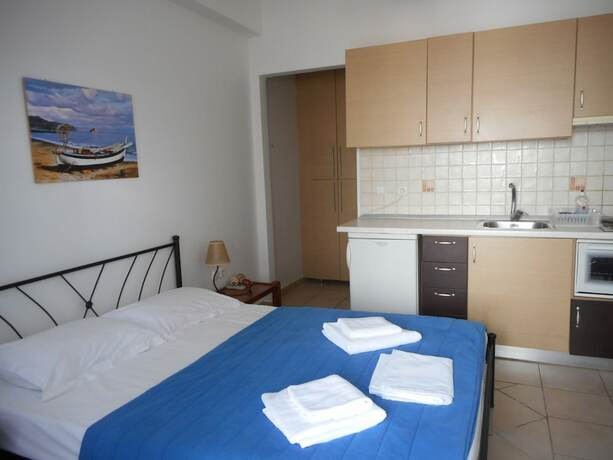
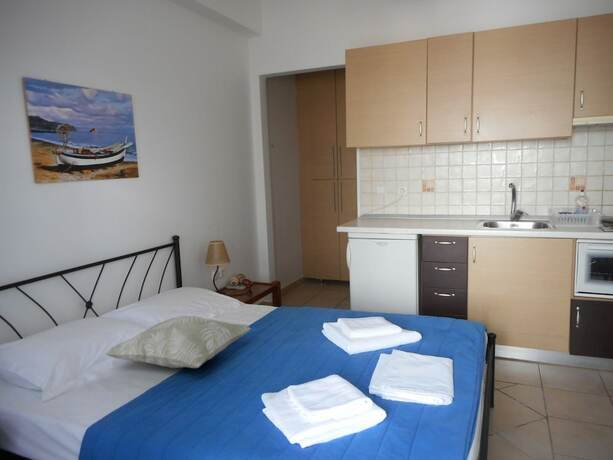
+ decorative pillow (183, 340)
